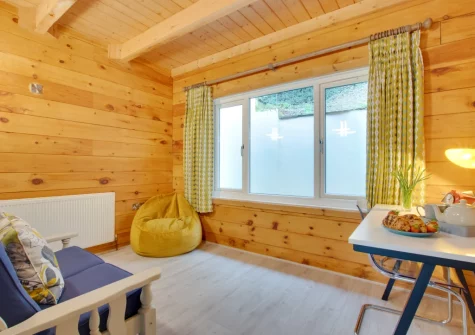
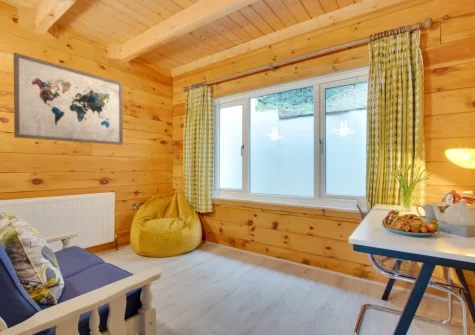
+ wall art (76, 105)
